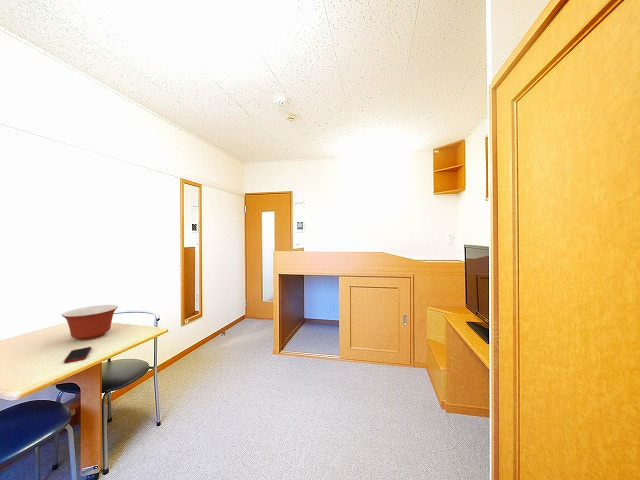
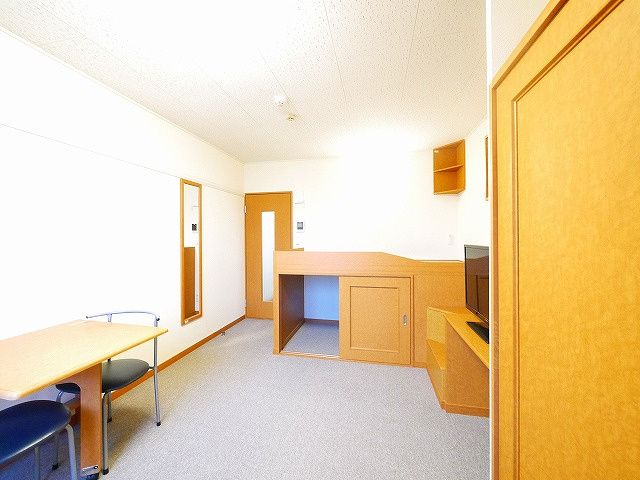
- mixing bowl (91, 323)
- cell phone (78, 354)
